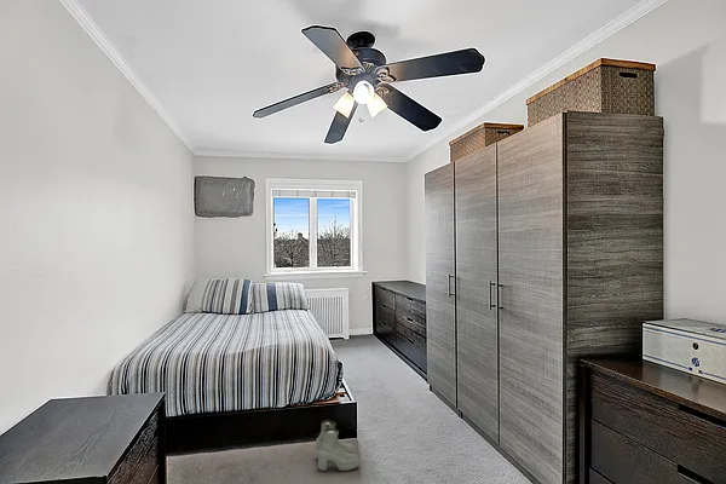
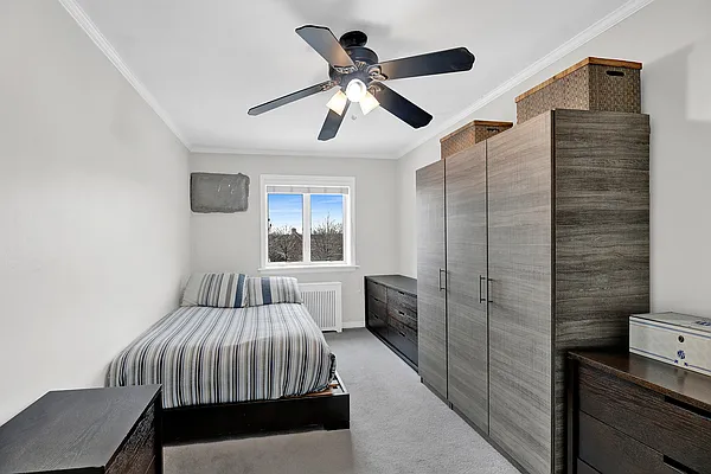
- boots (336, 443)
